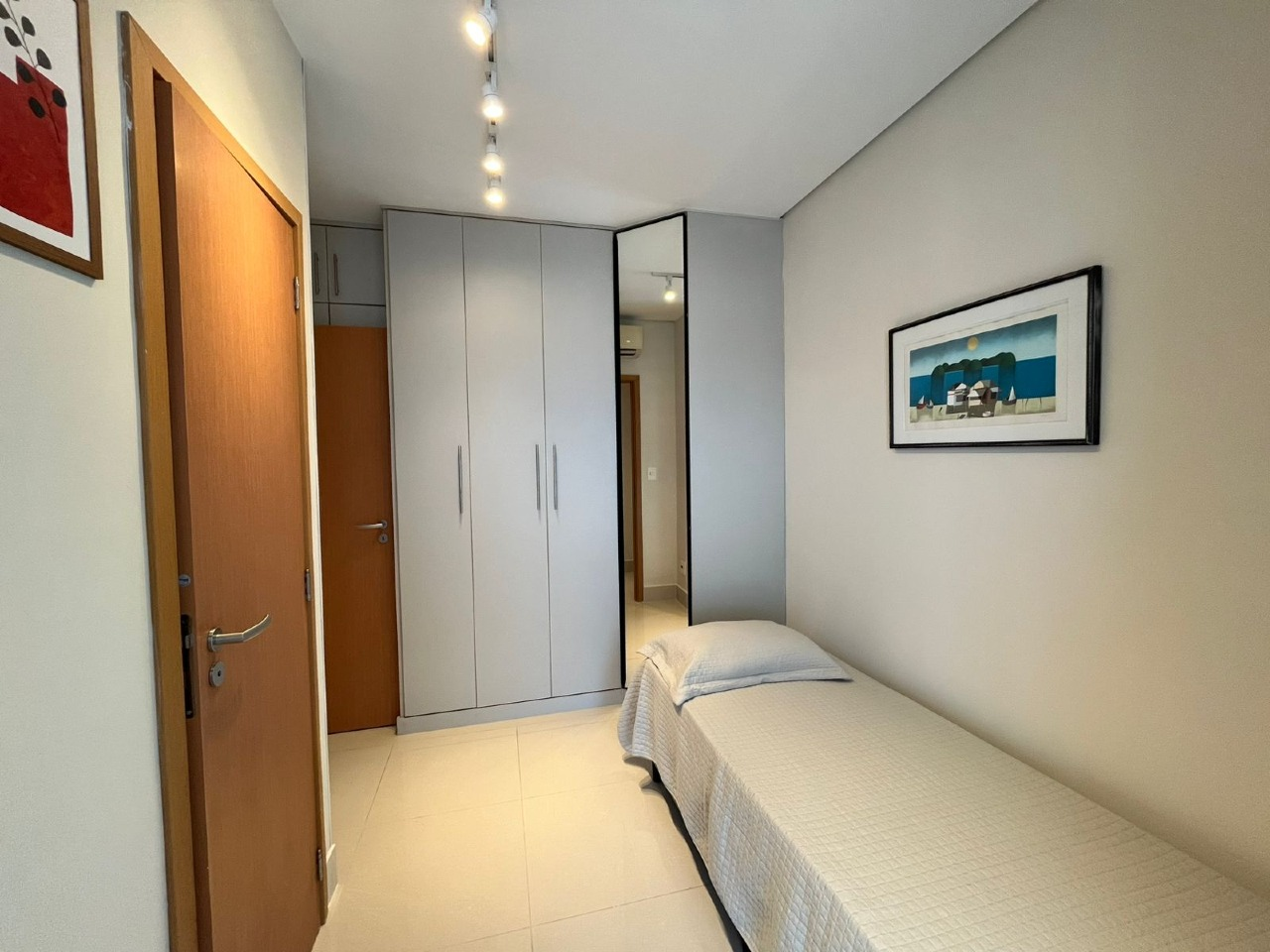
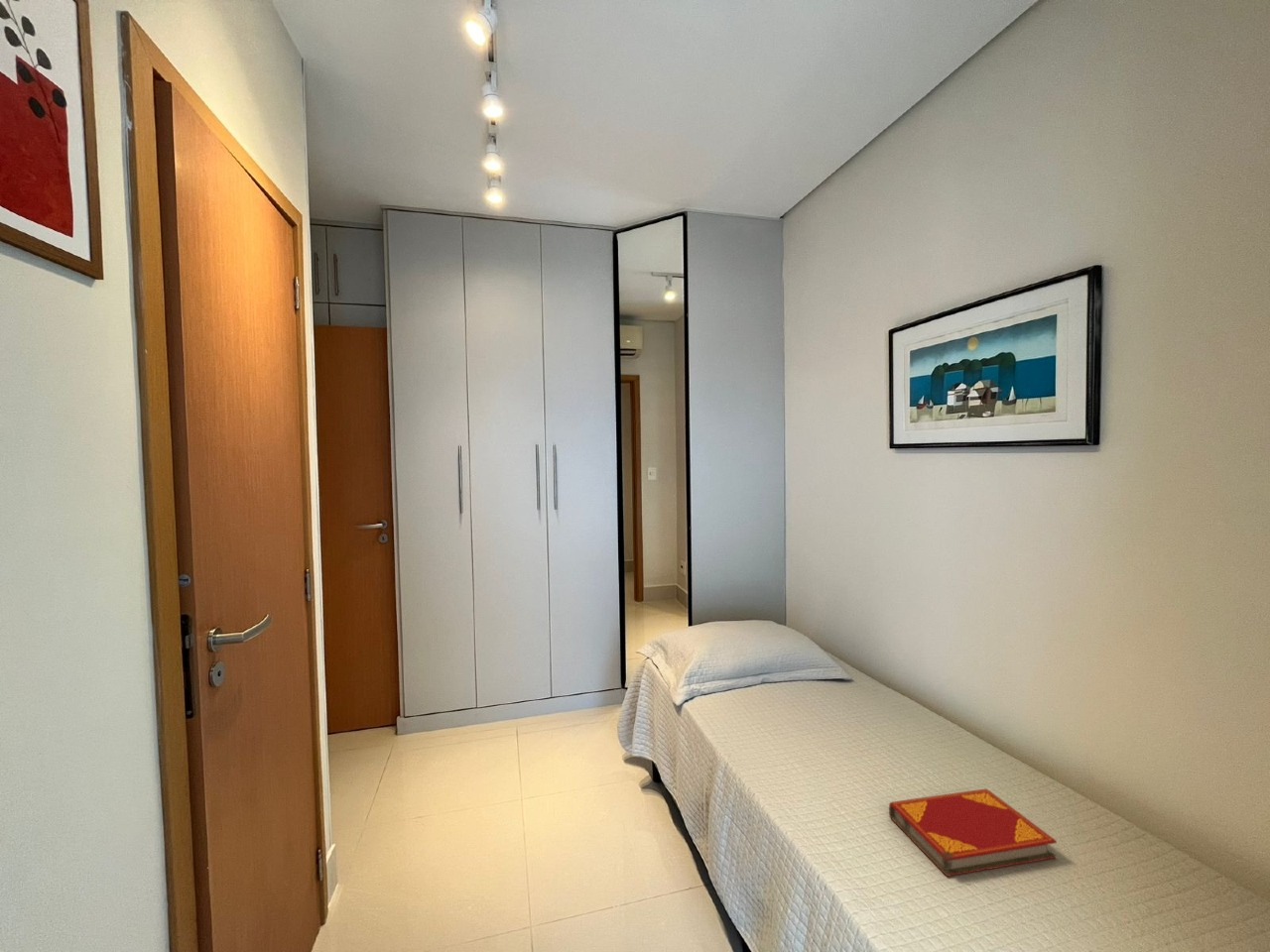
+ hardback book (967, 828)
